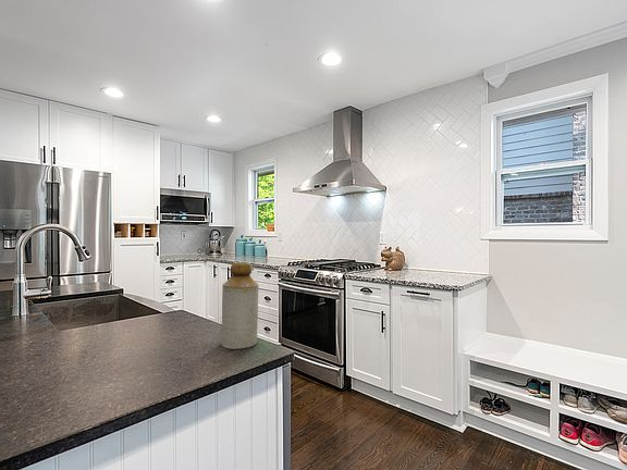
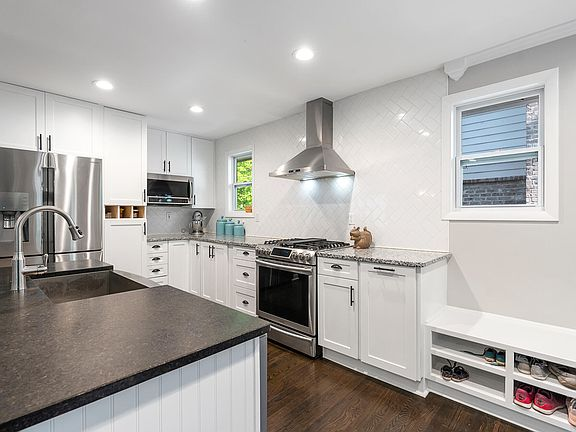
- bottle (239, 302)
